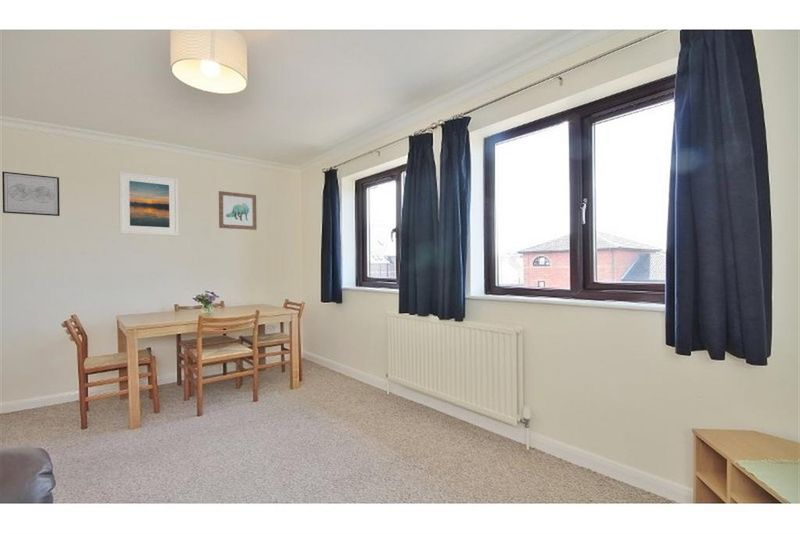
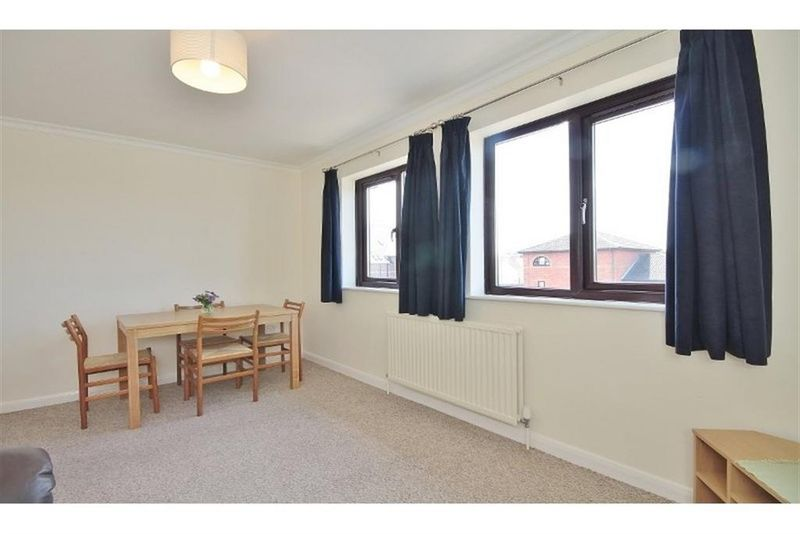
- wall art (238, 211)
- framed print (149, 204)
- wall art (32, 194)
